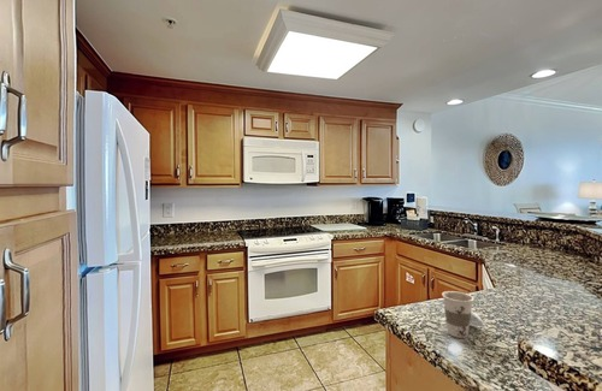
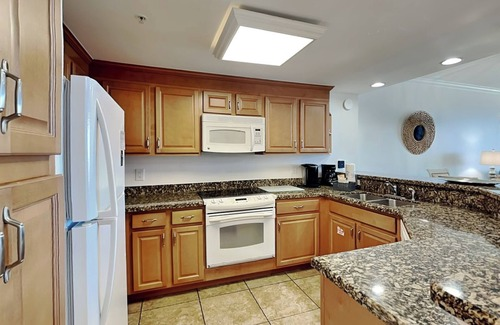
- cup (461, 312)
